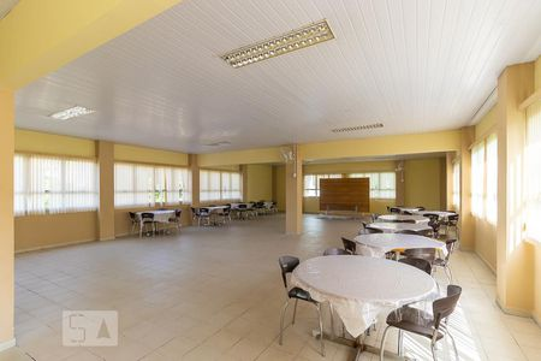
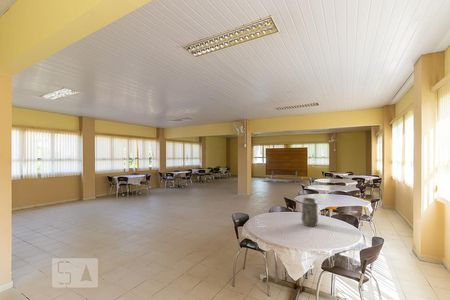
+ decorative vase (309, 211)
